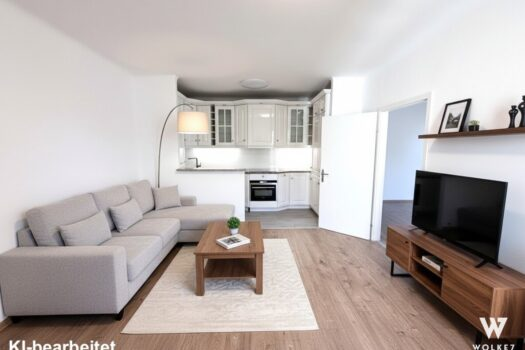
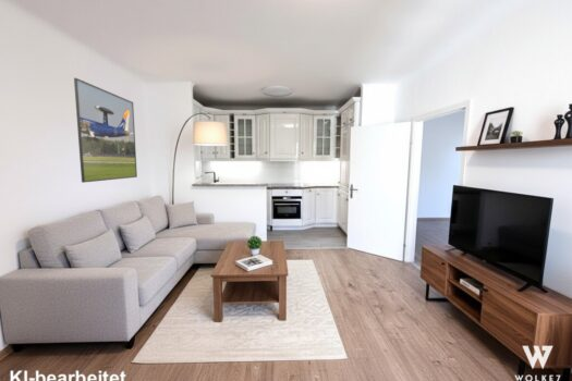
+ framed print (111, 136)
